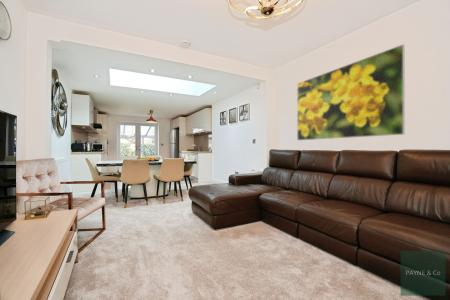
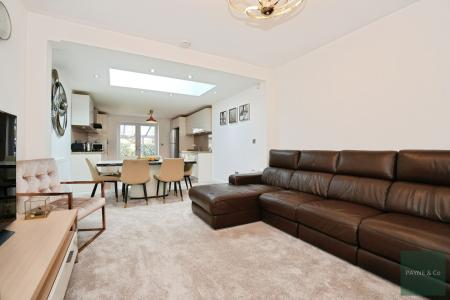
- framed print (339, 103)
